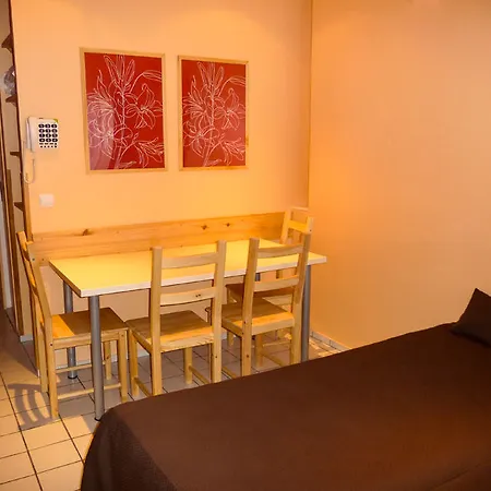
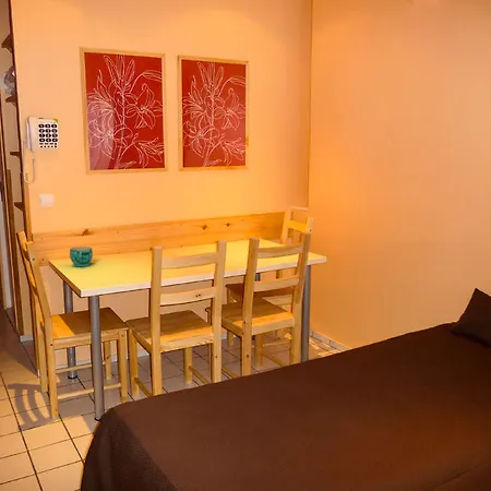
+ cup (82, 256)
